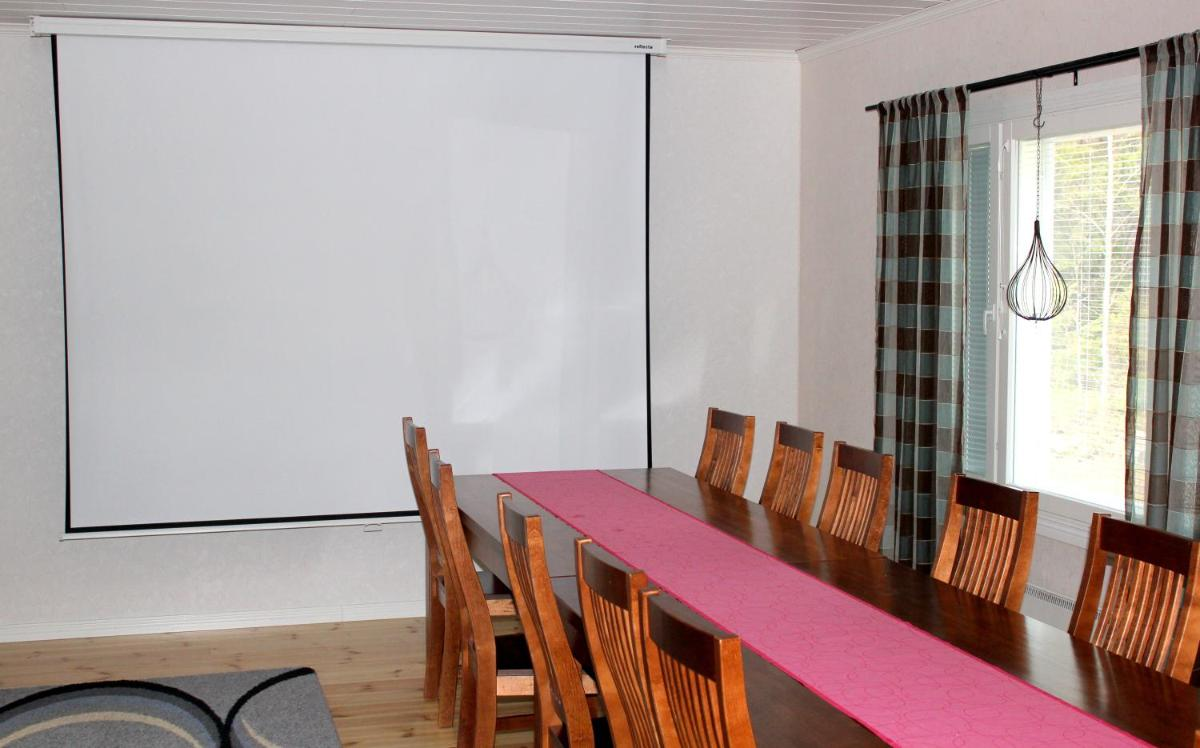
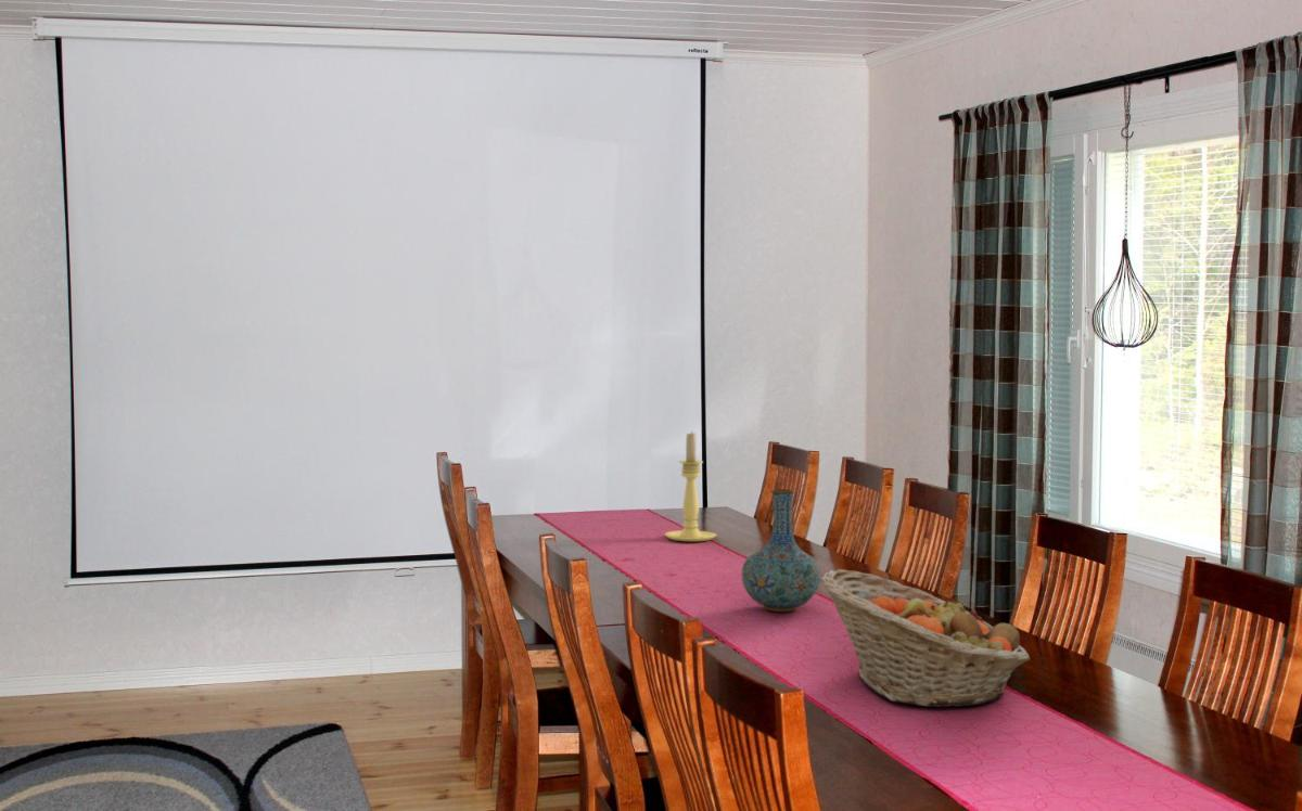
+ fruit basket (921, 631)
+ candle holder (690, 484)
+ vase (781, 549)
